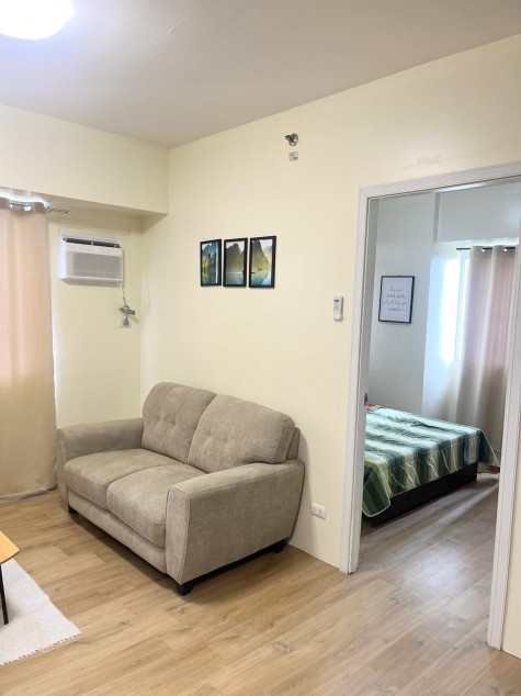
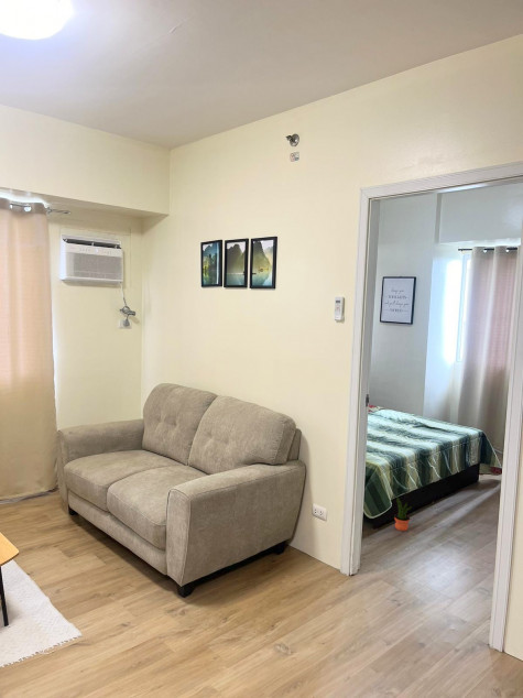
+ potted plant (401, 512)
